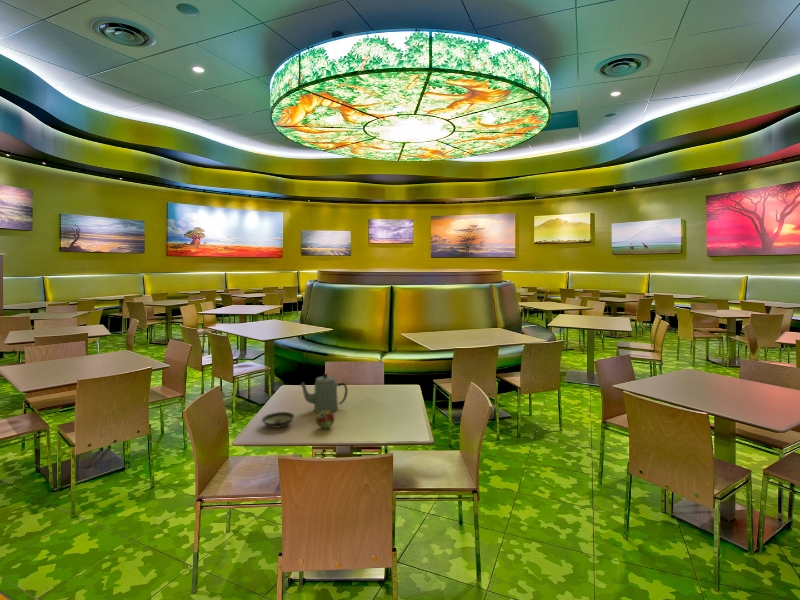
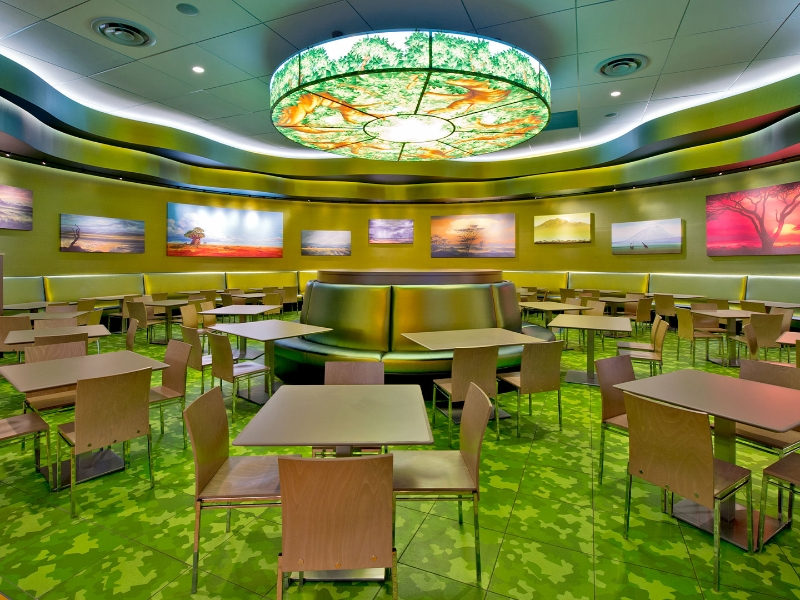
- saucer (278, 421)
- fruit (325, 419)
- teapot (324, 391)
